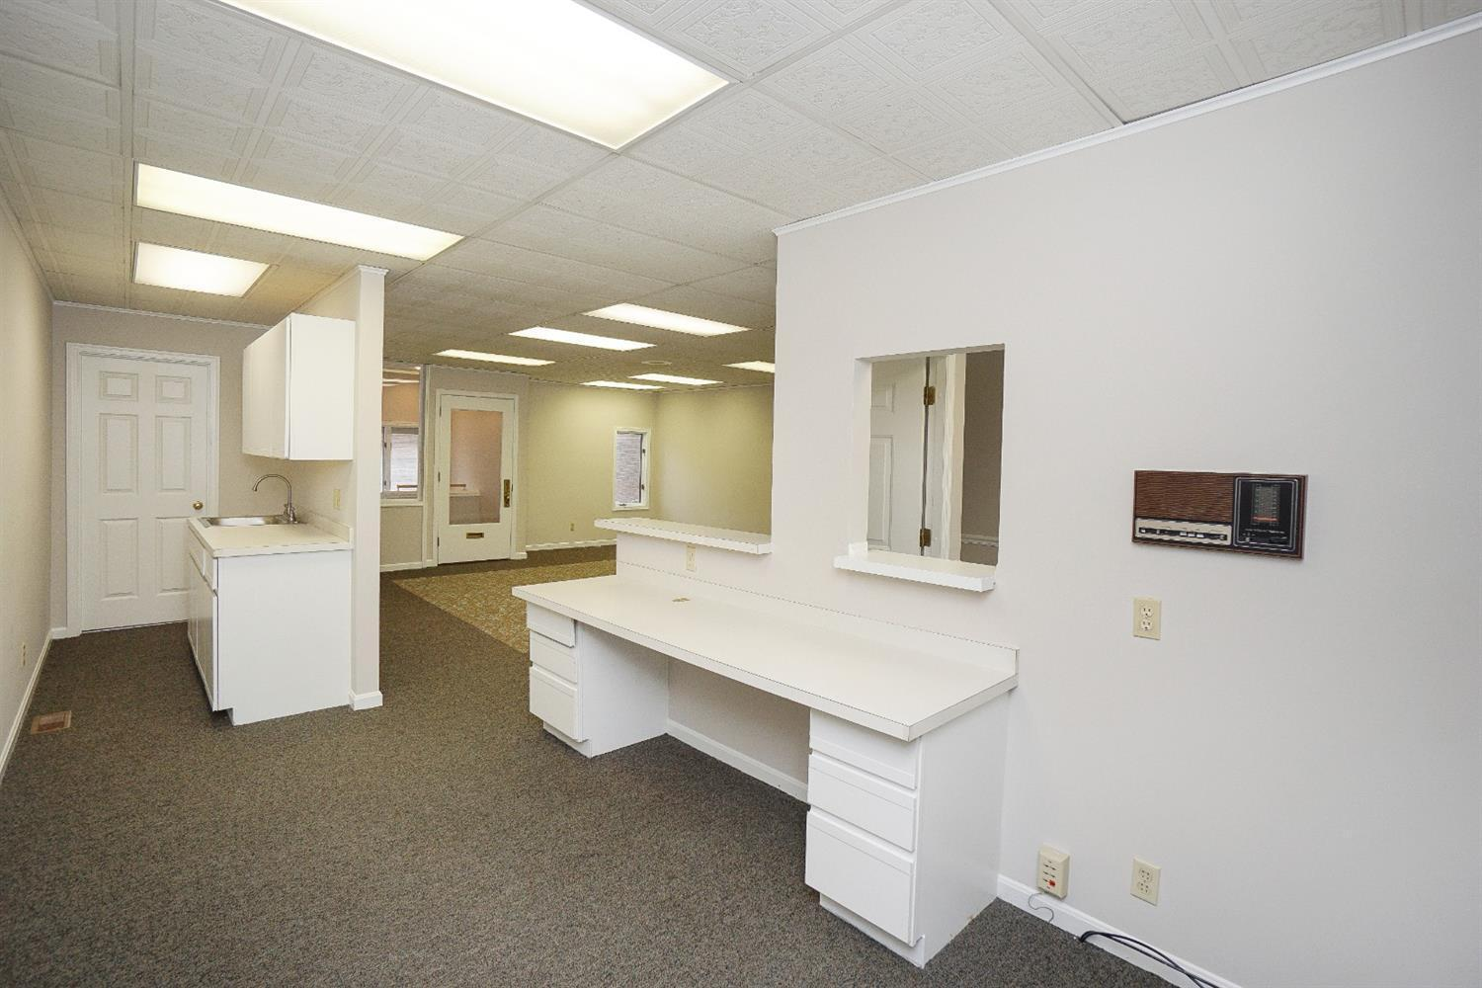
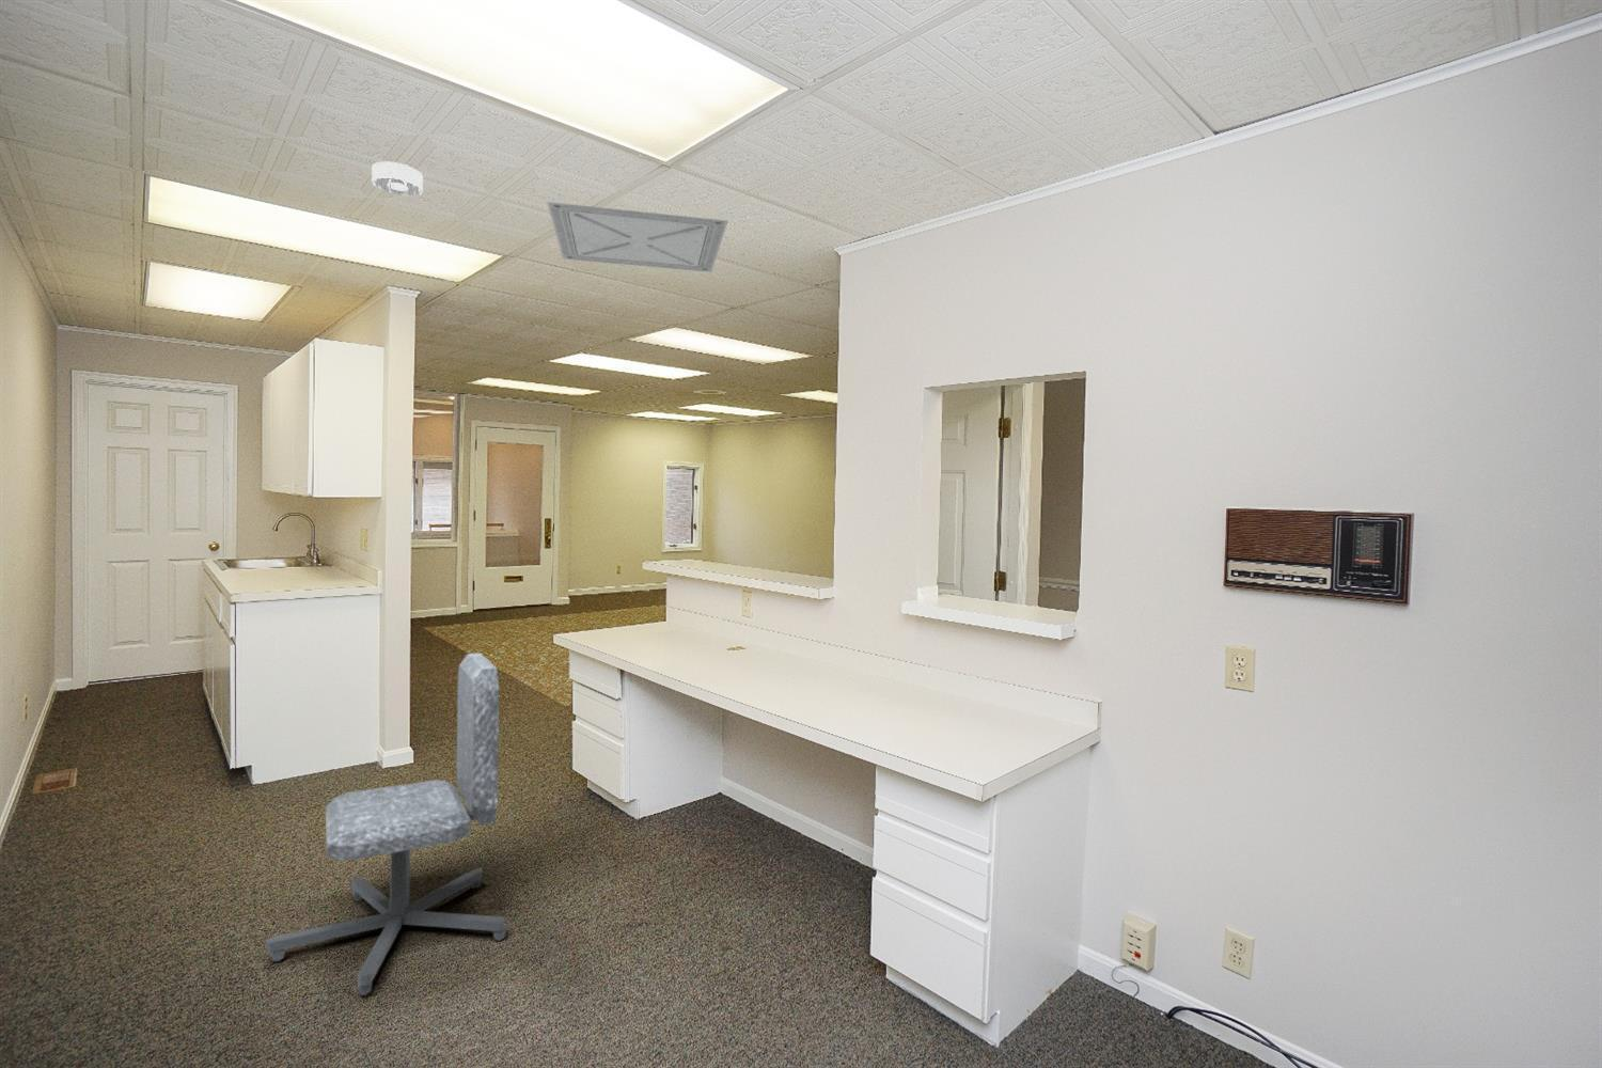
+ chair (389, 801)
+ ceiling vent (639, 241)
+ smoke detector (397, 178)
